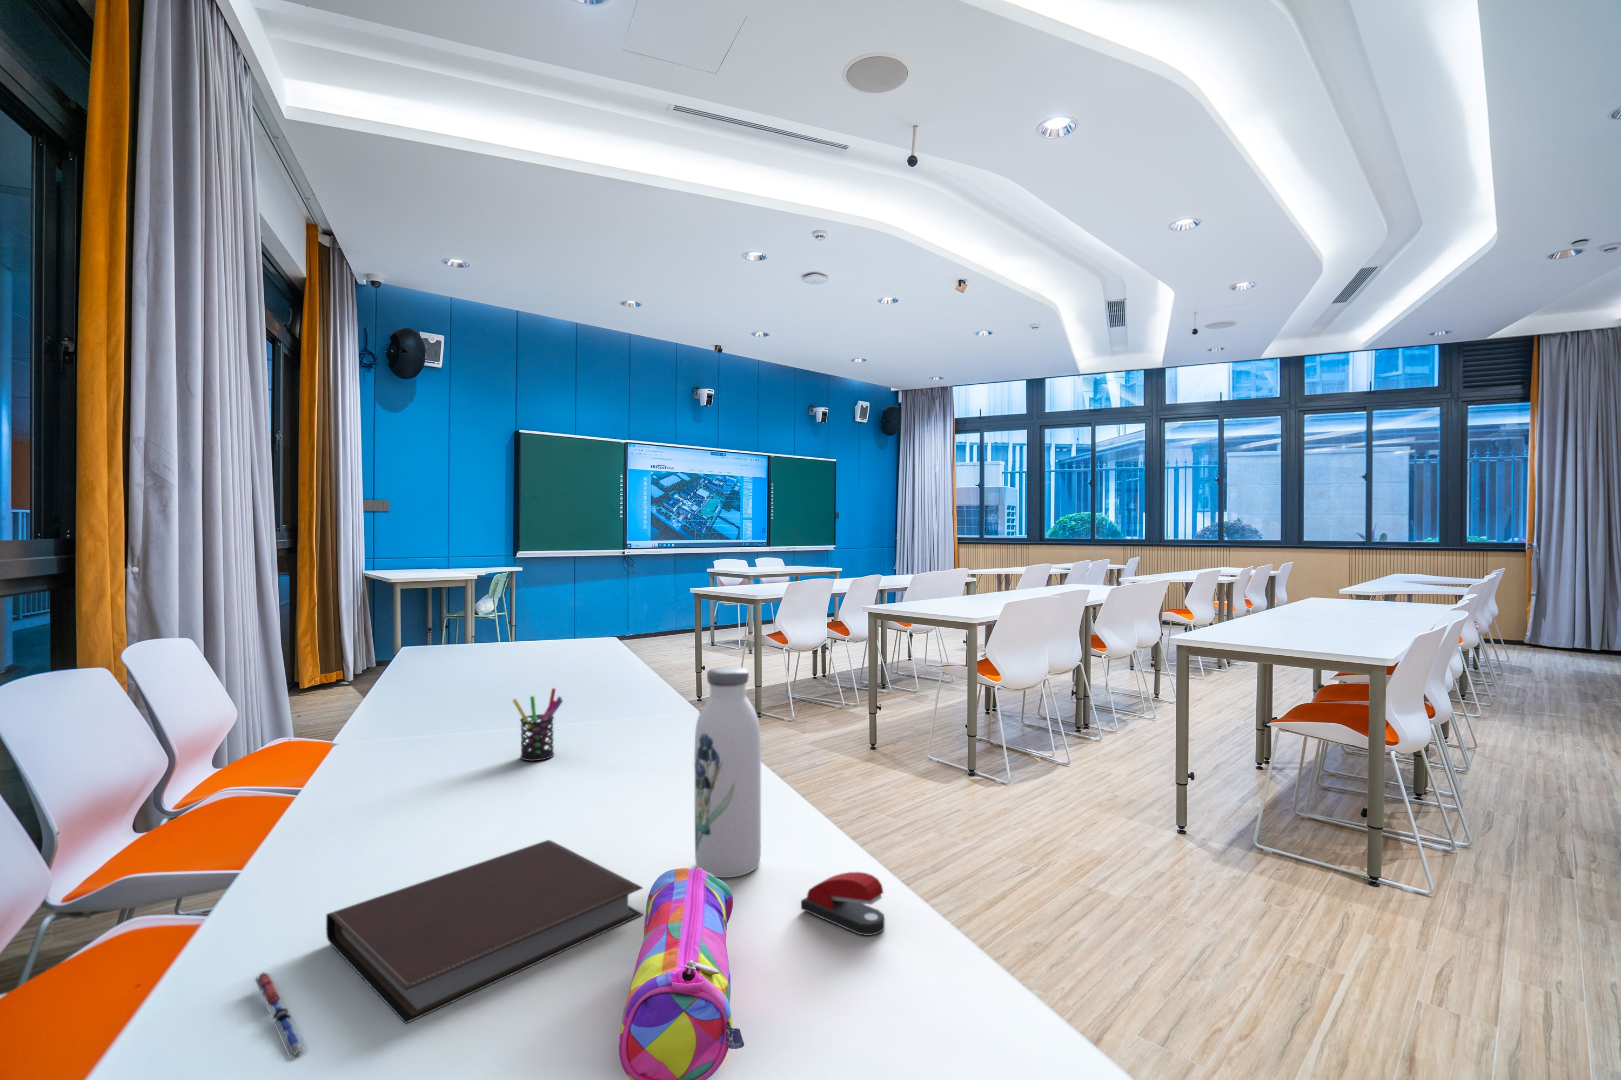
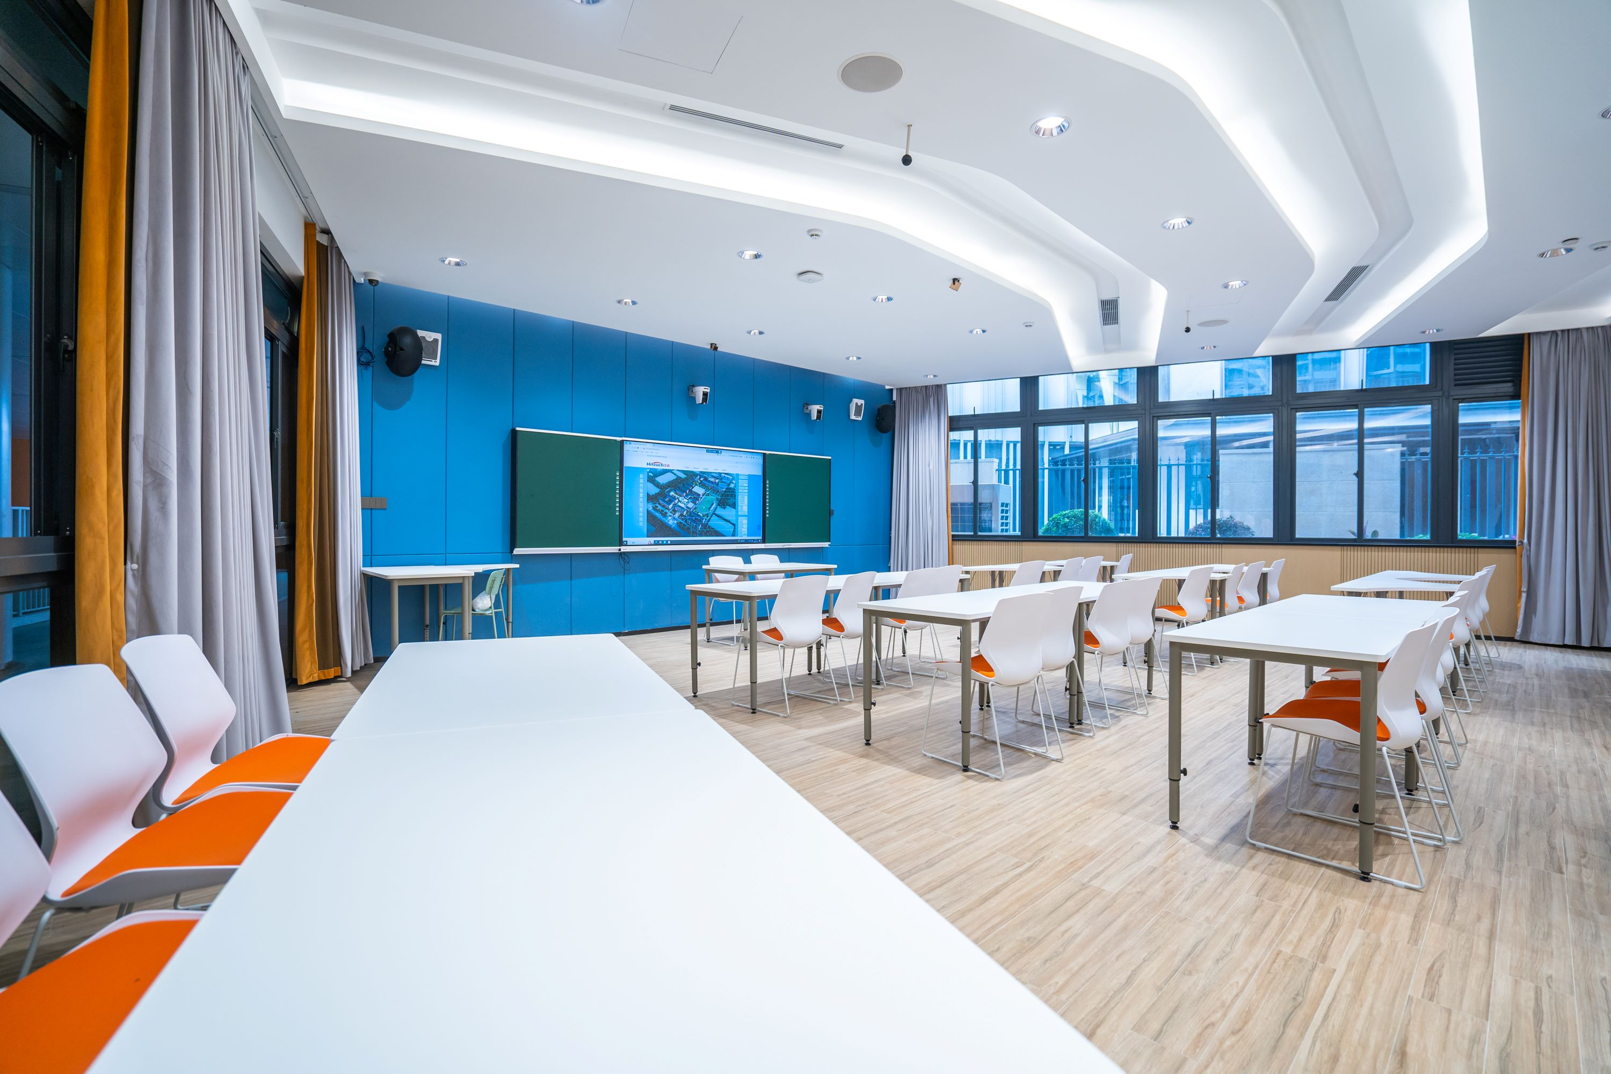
- water bottle (727, 767)
- notebook (490, 912)
- pen holder (538, 722)
- pencil case (685, 961)
- pen (280, 1010)
- stapler (845, 894)
